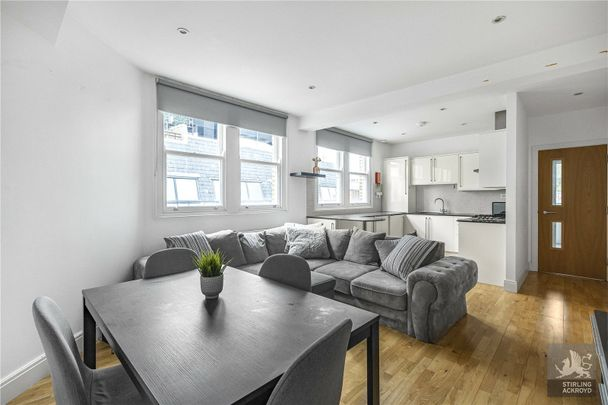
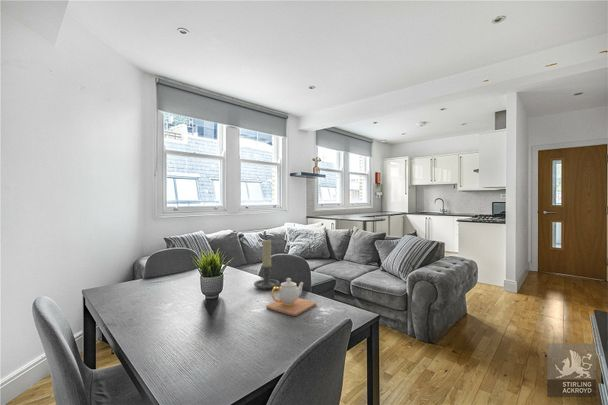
+ candle holder (268, 263)
+ teapot (291, 292)
